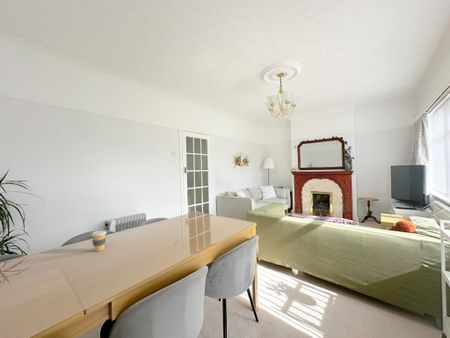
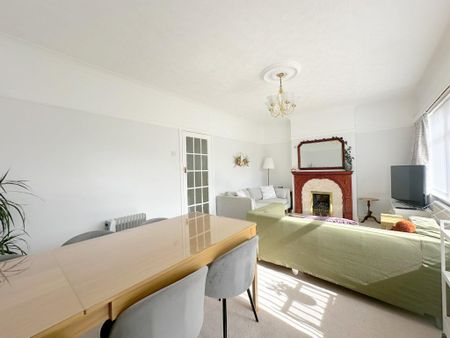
- coffee cup (99, 240)
